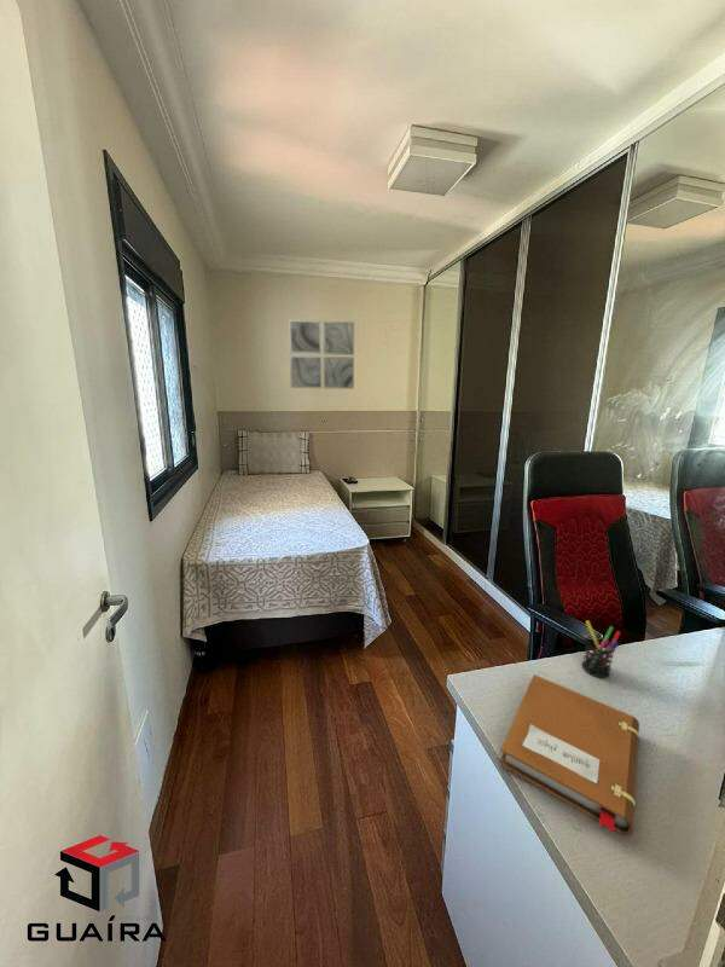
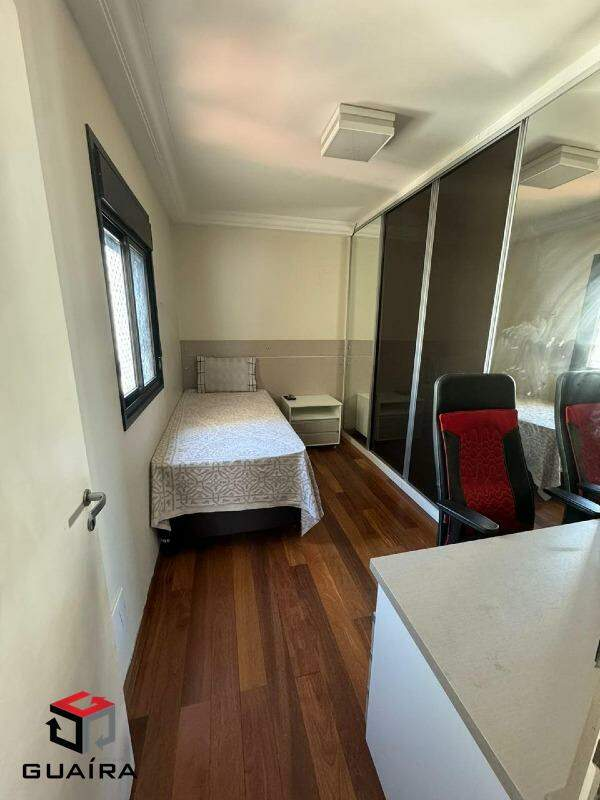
- wall art (323, 357)
- pen holder (603, 647)
- notebook (572, 742)
